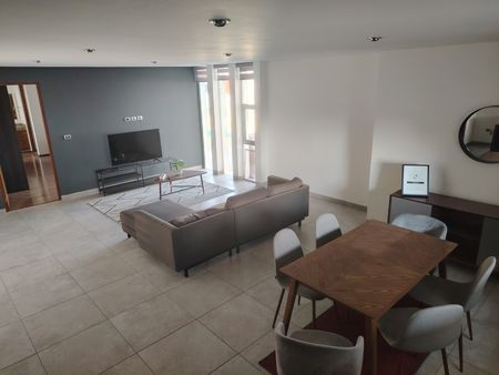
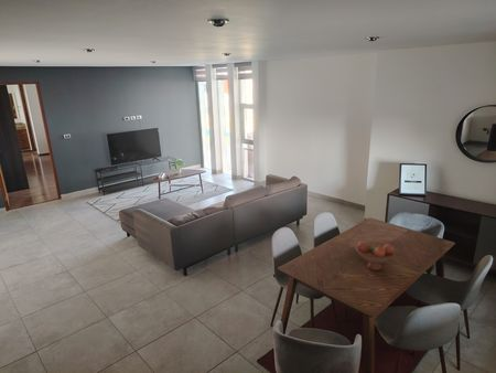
+ fruit bowl (375, 255)
